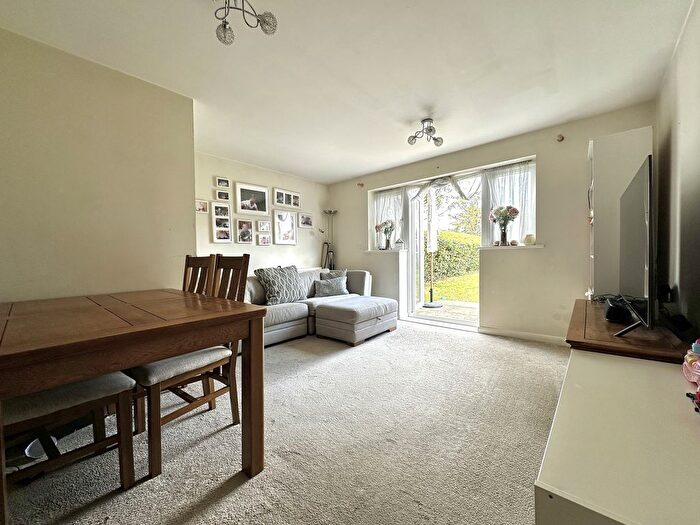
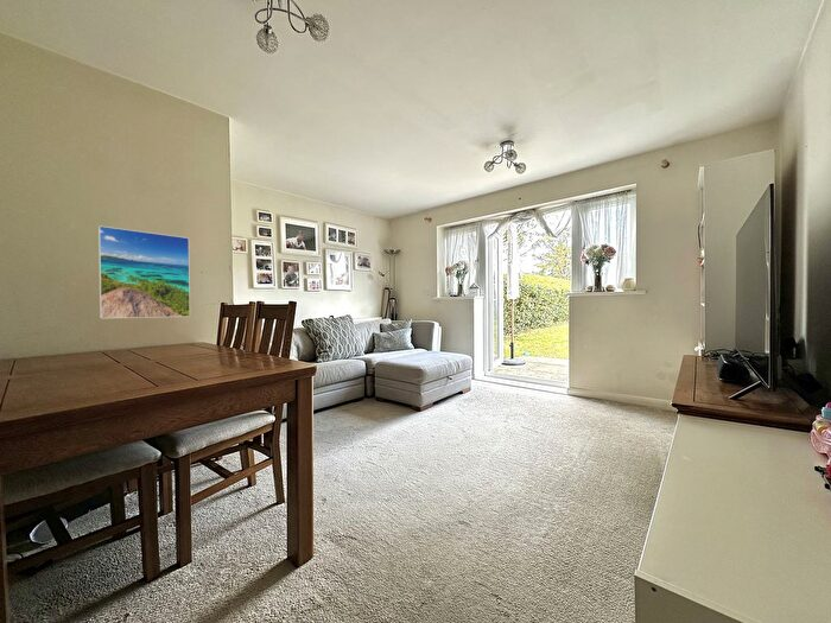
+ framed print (147, 274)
